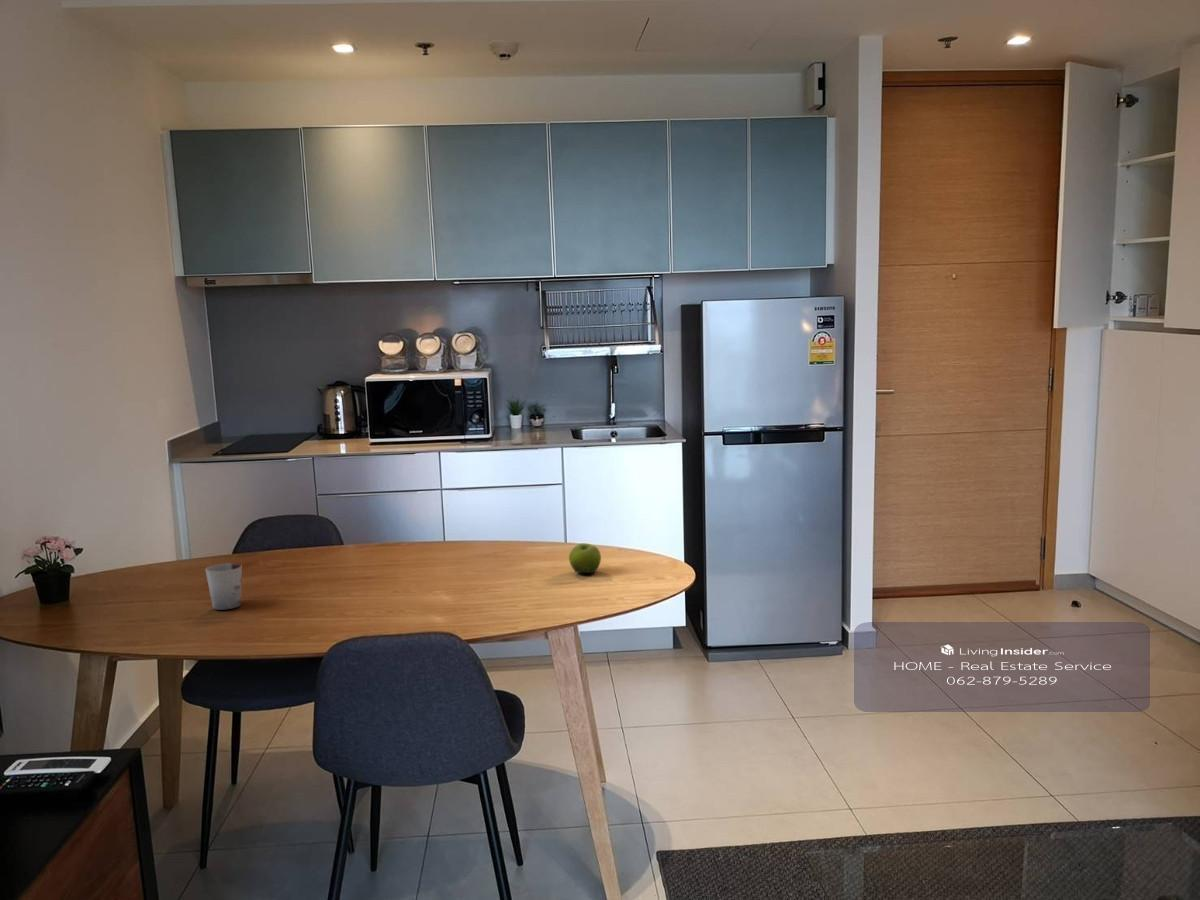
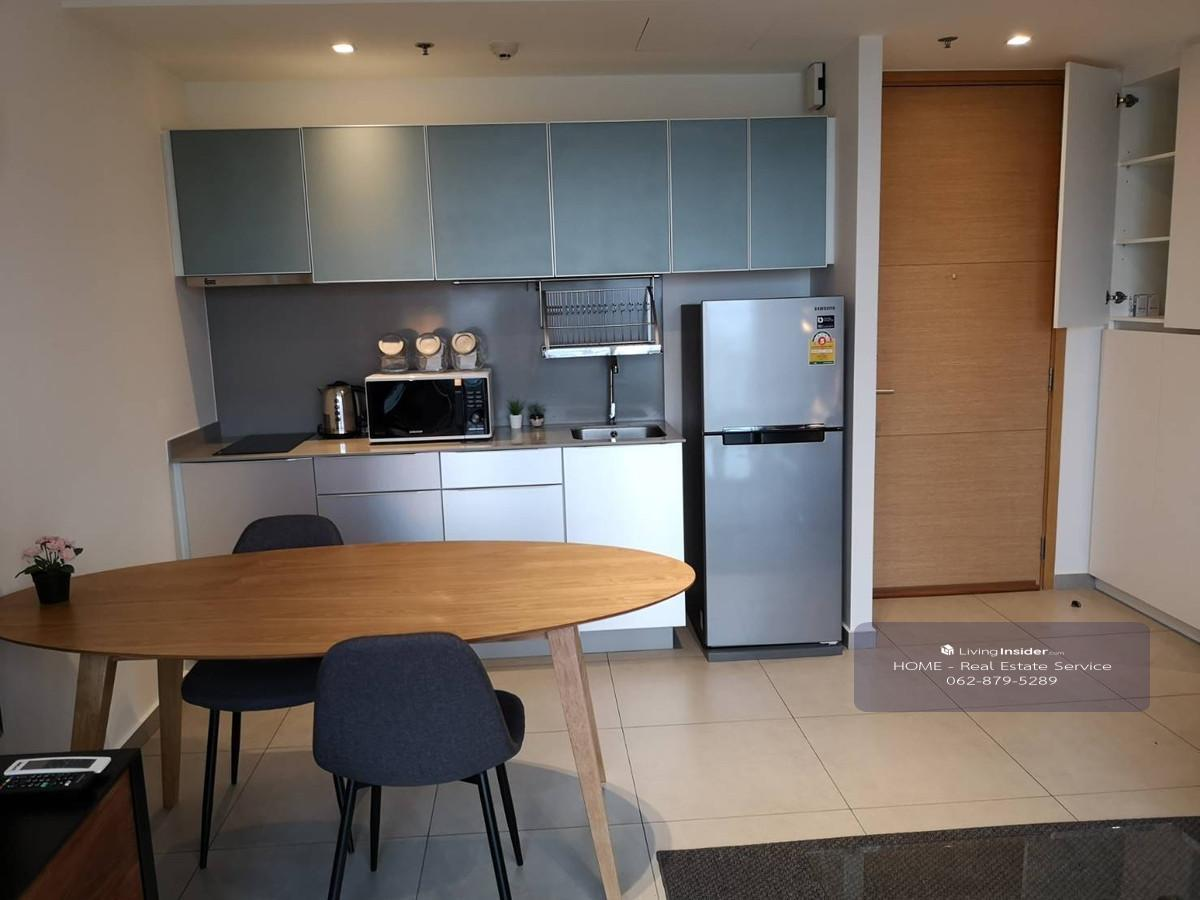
- cup (227, 585)
- fruit (585, 558)
